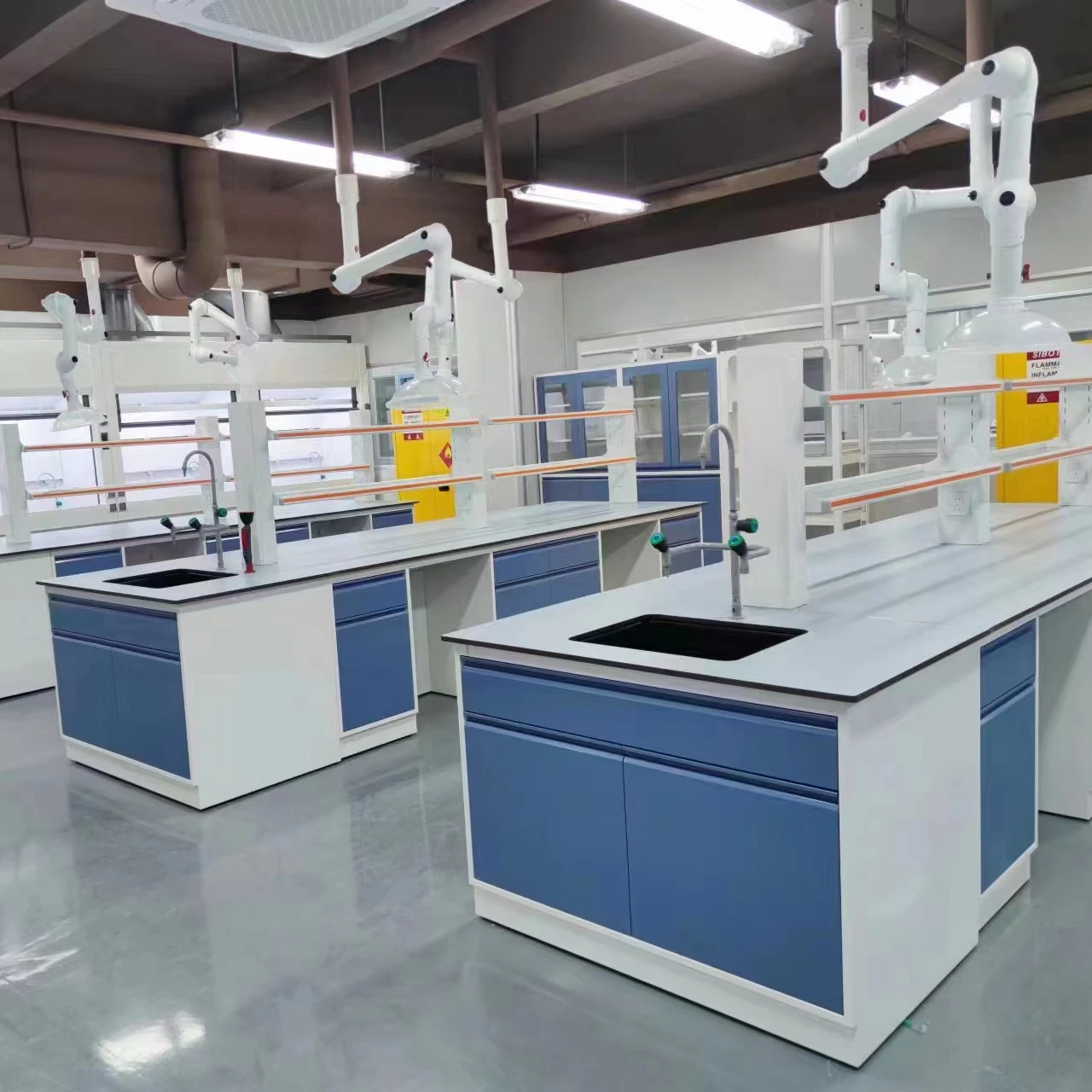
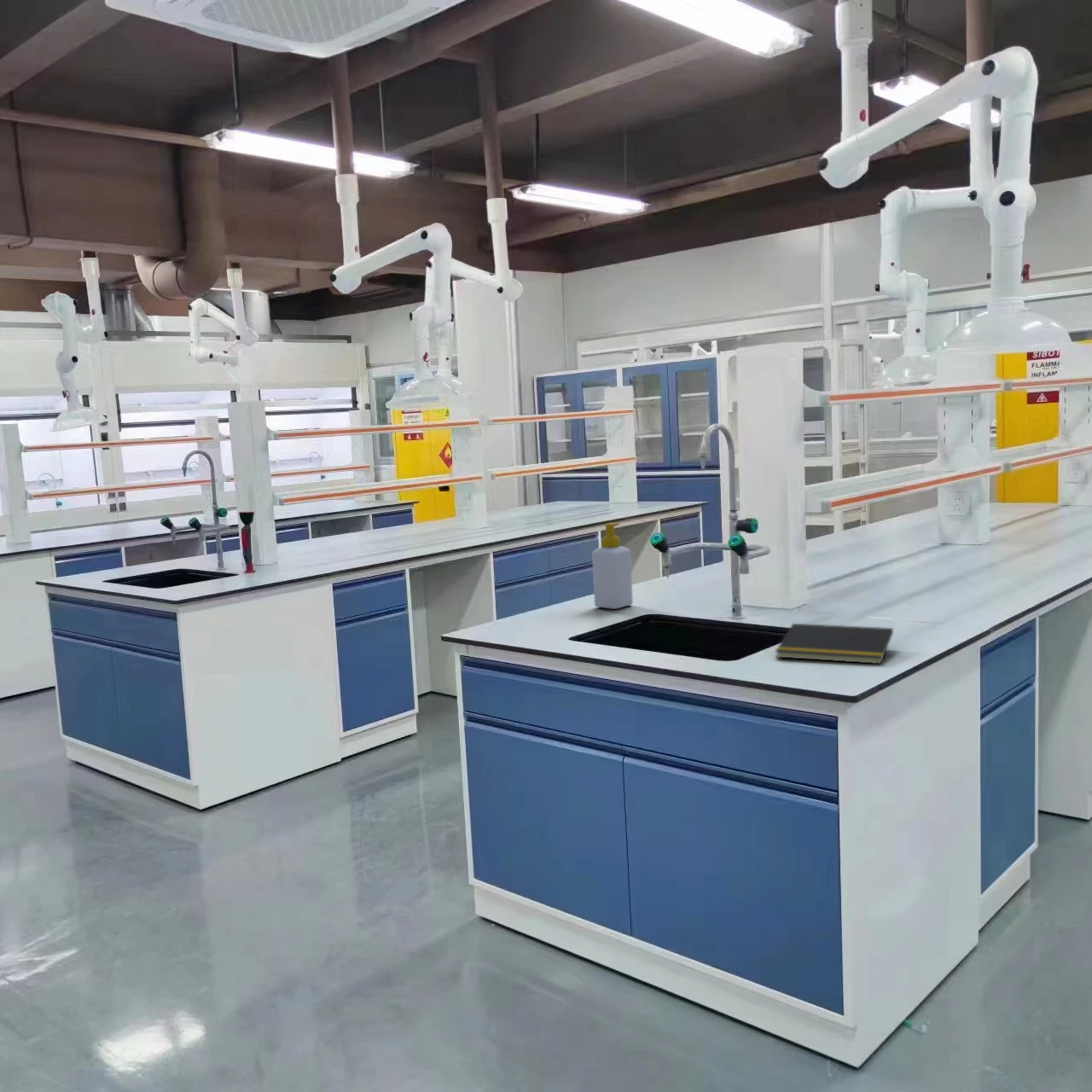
+ soap bottle (612, 565)
+ notepad (834, 642)
